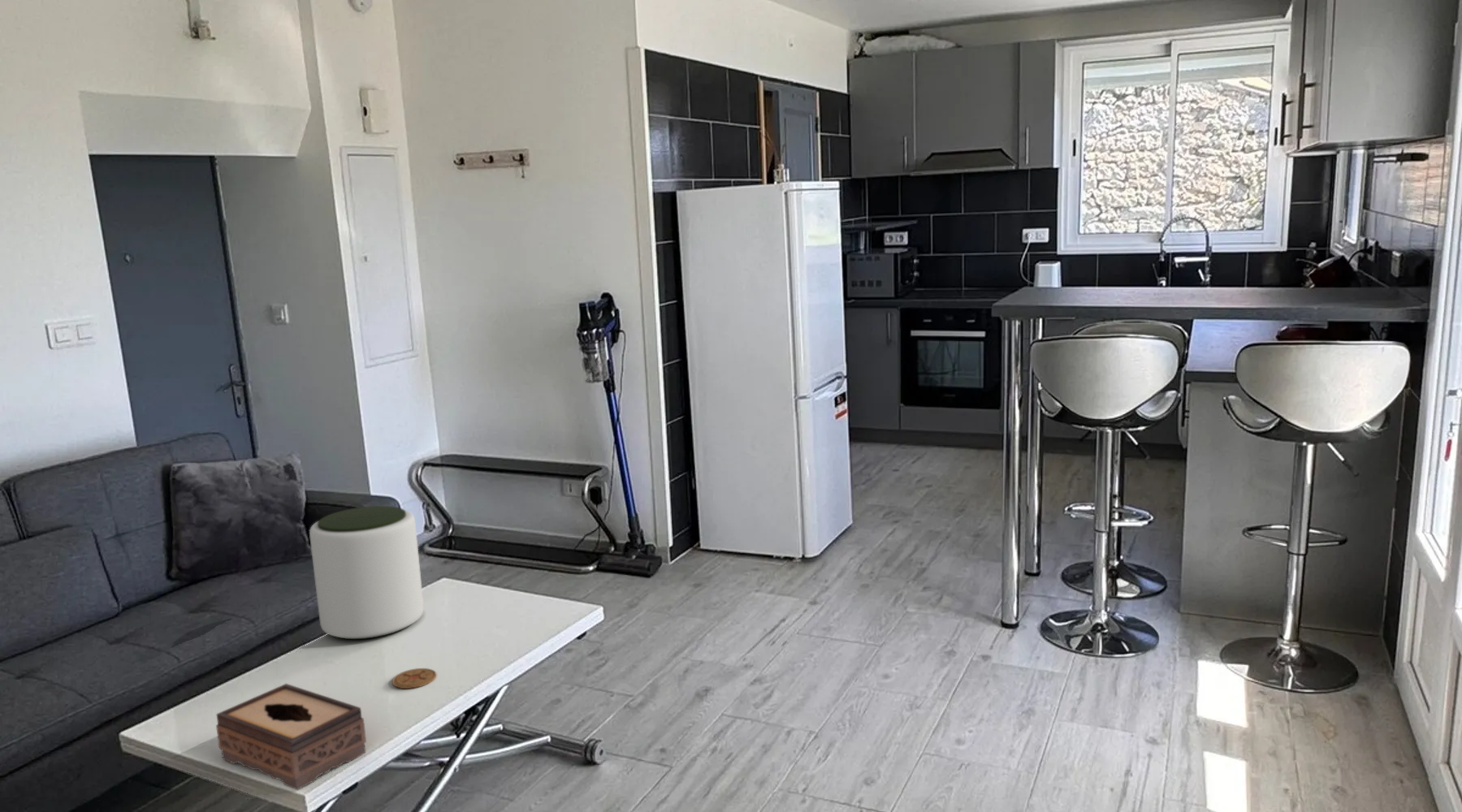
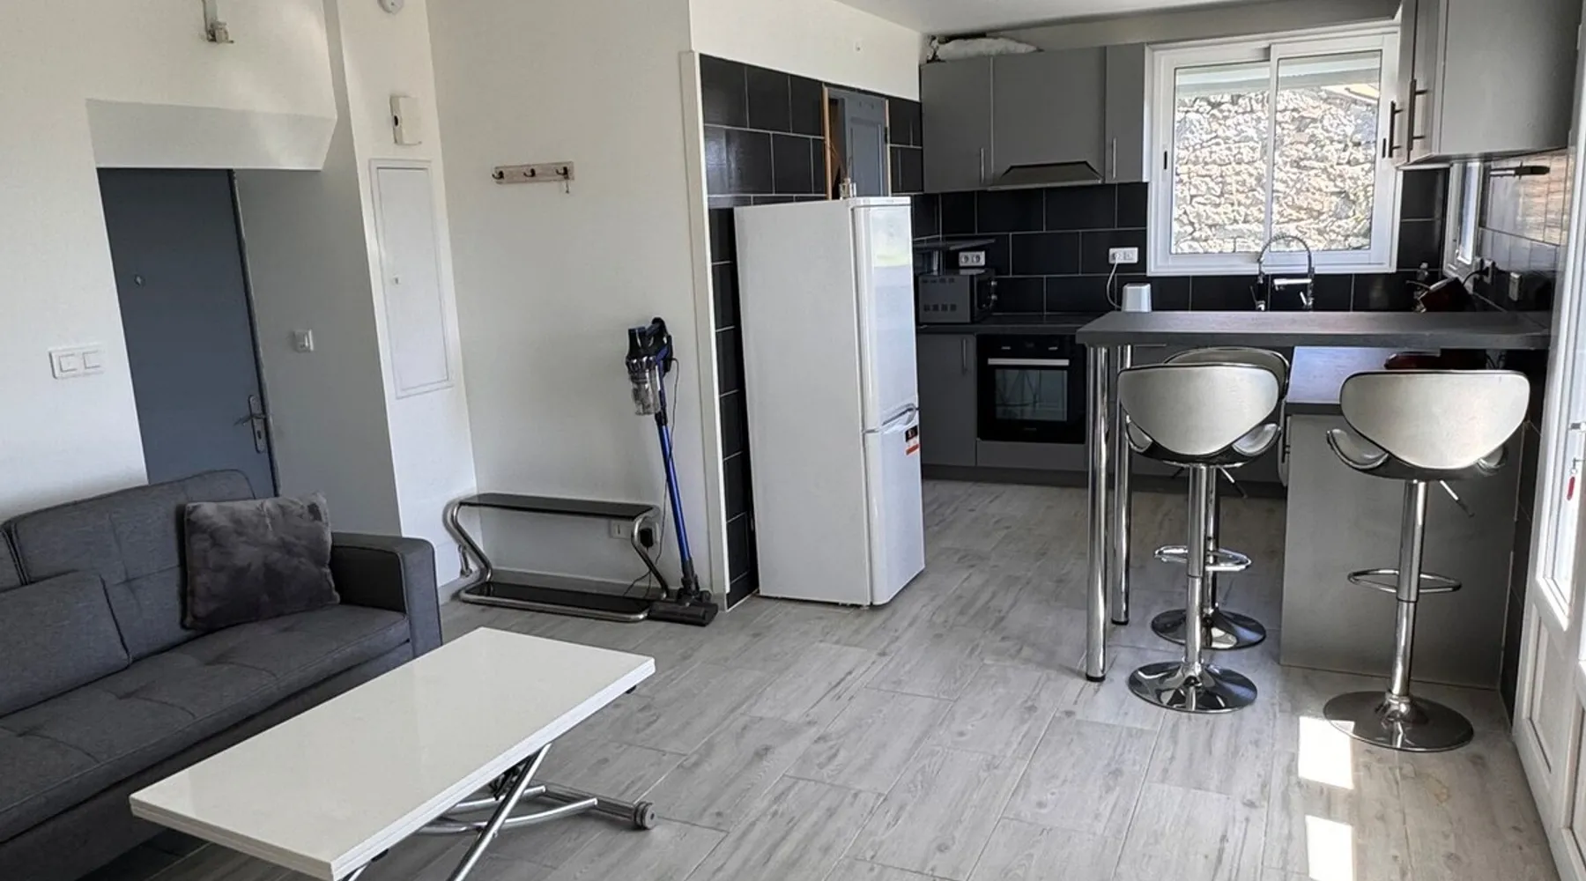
- plant pot (368, 570)
- tissue box (291, 733)
- coaster (414, 678)
